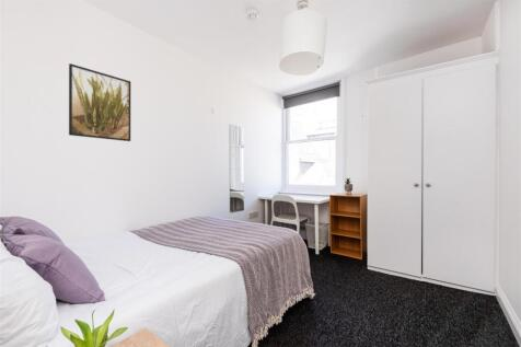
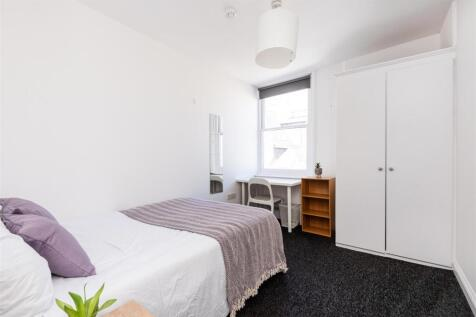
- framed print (102, 105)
